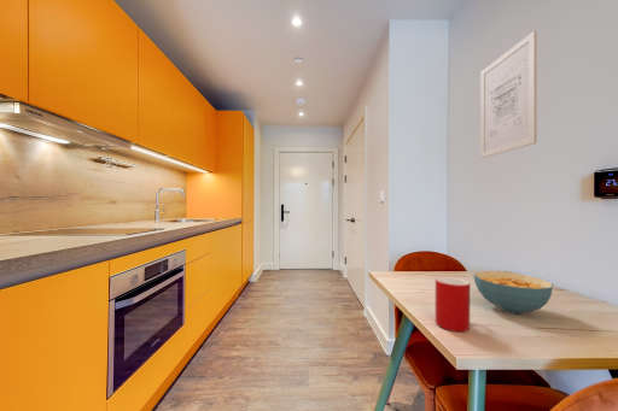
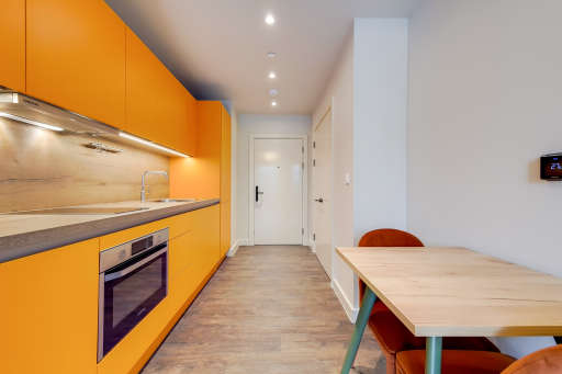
- cup (456, 301)
- wall art (505, 102)
- cereal bowl (511, 294)
